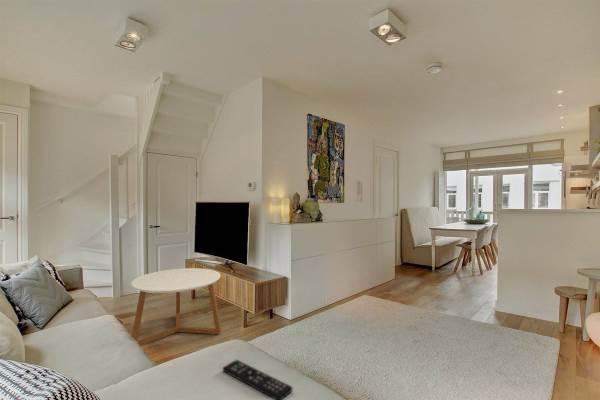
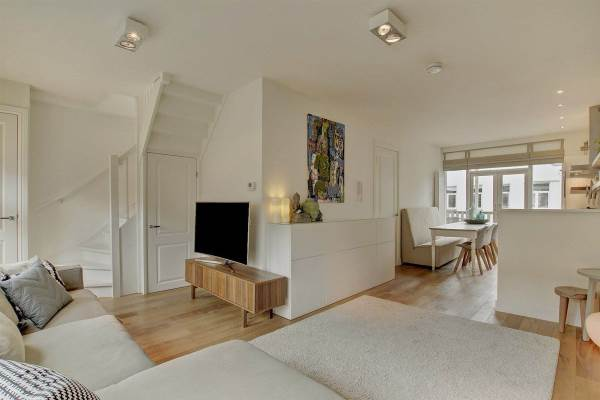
- remote control (255, 377)
- coffee table (176, 305)
